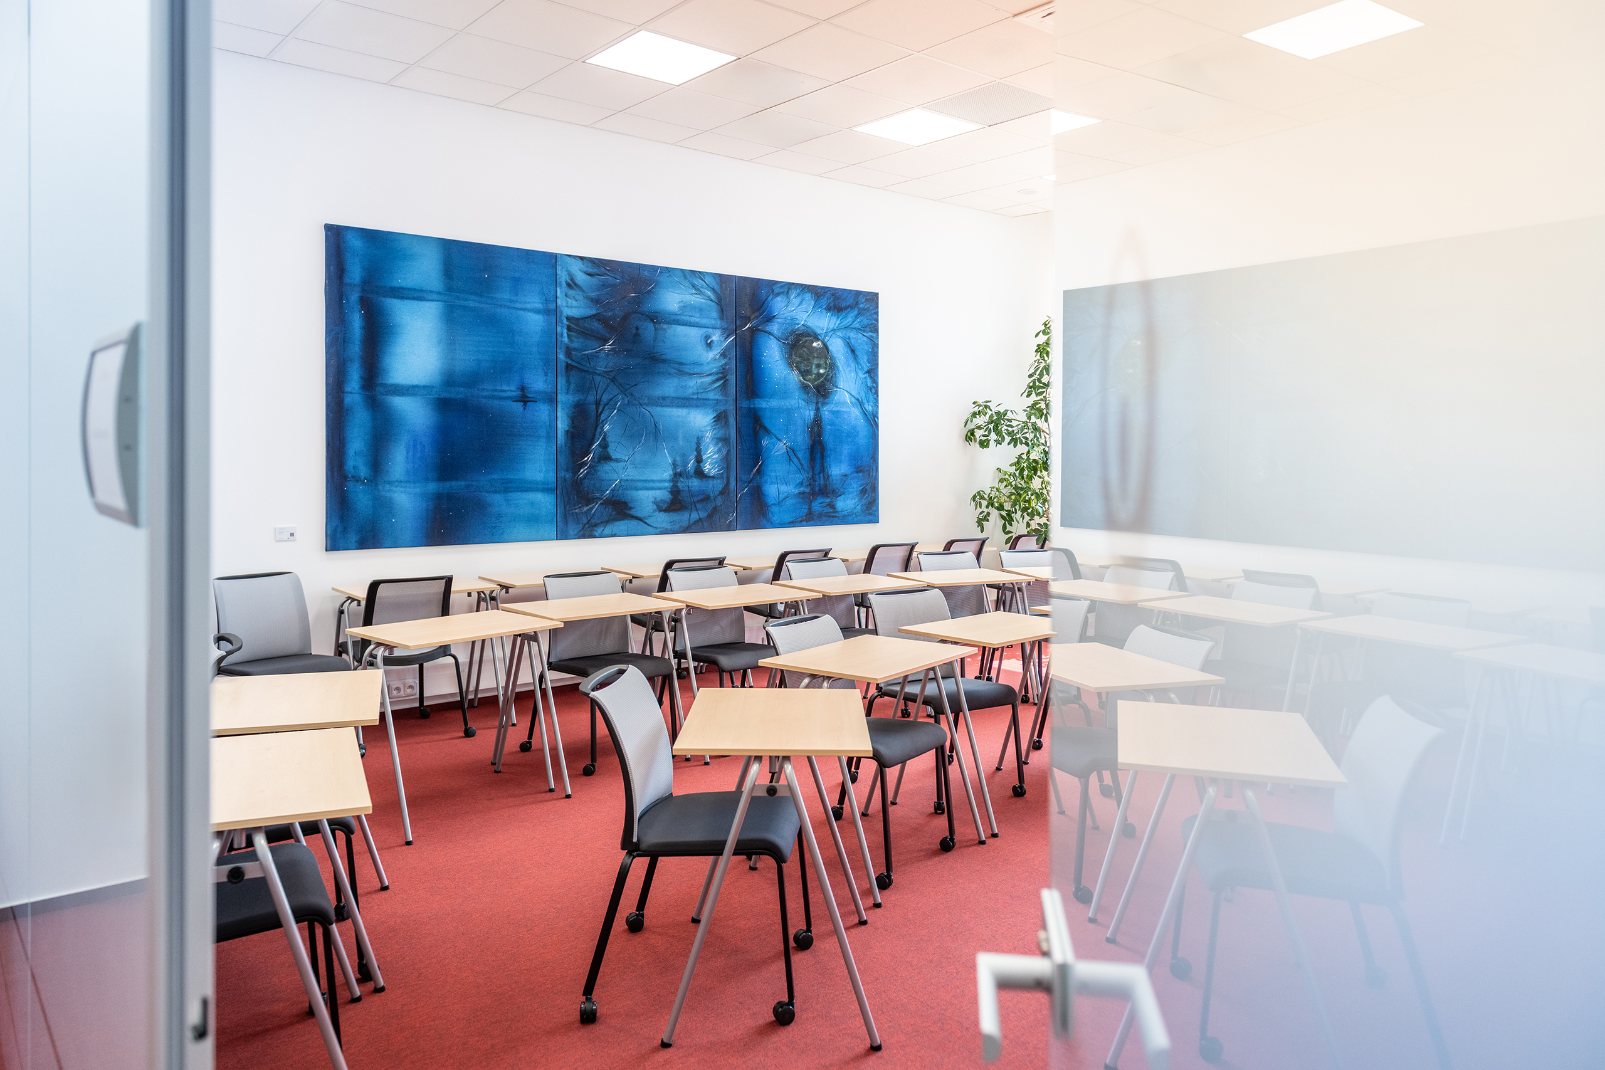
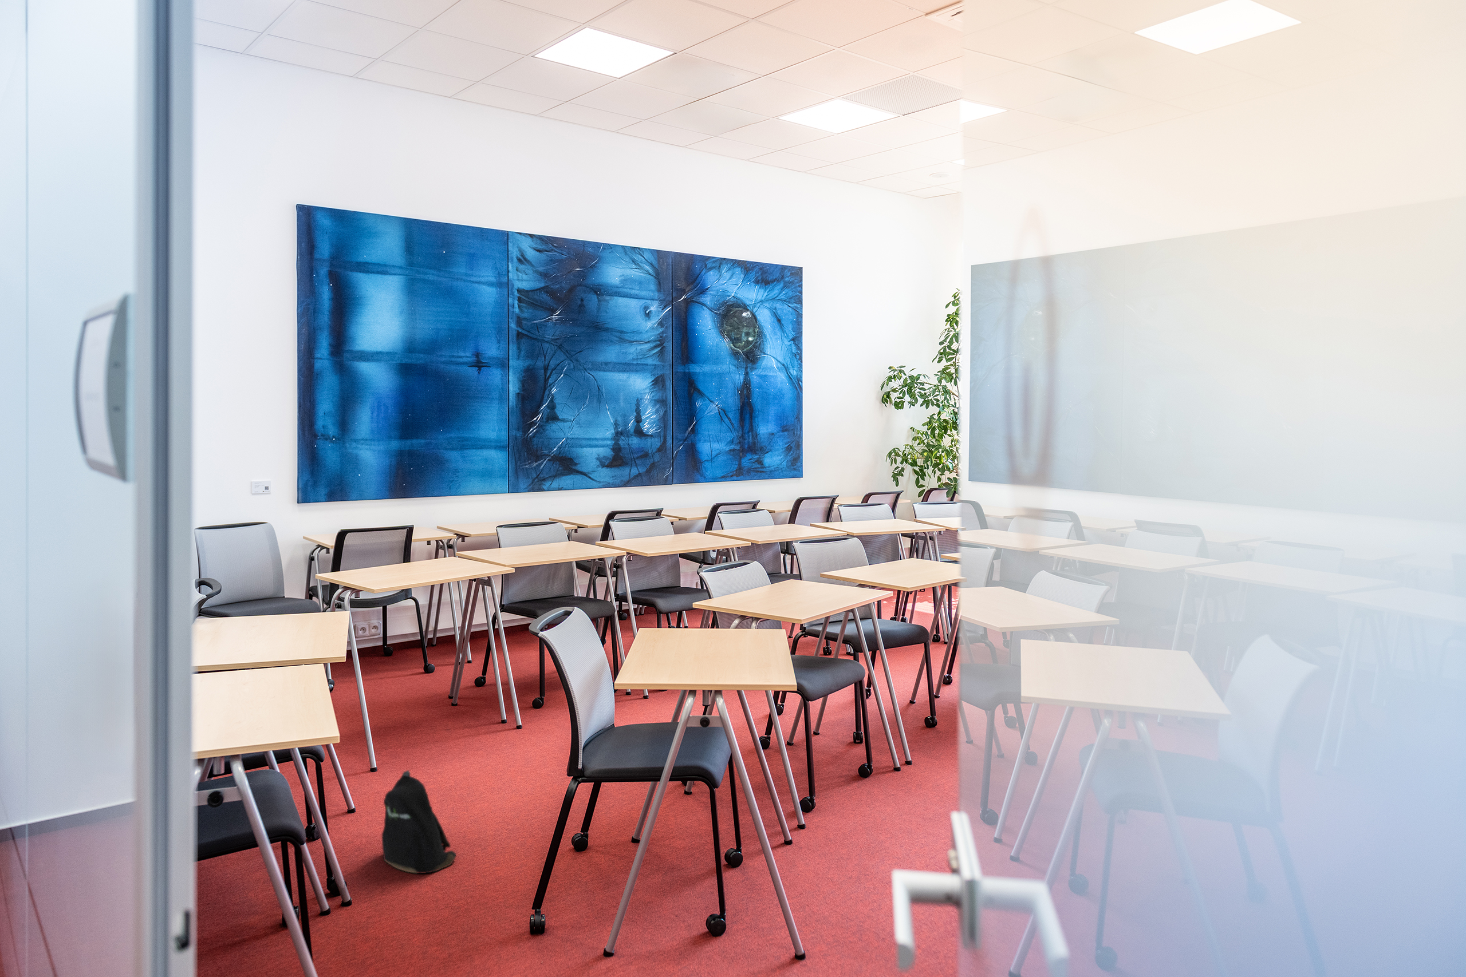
+ backpack (417, 812)
